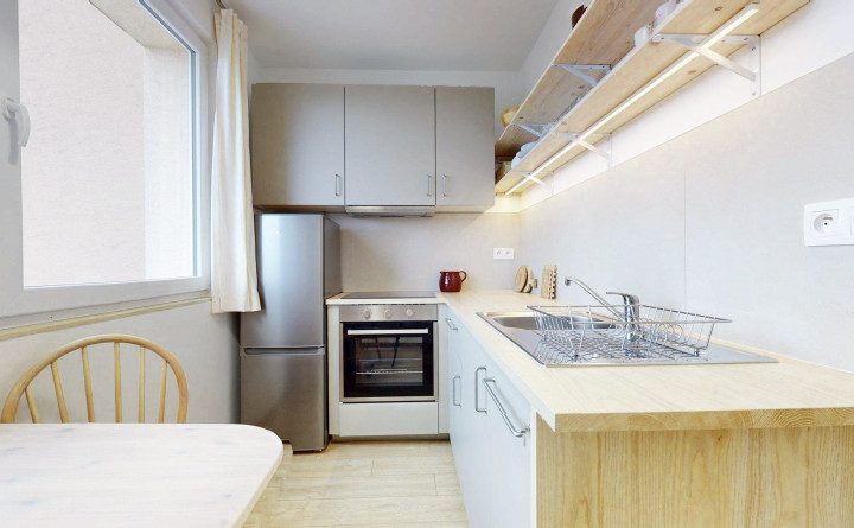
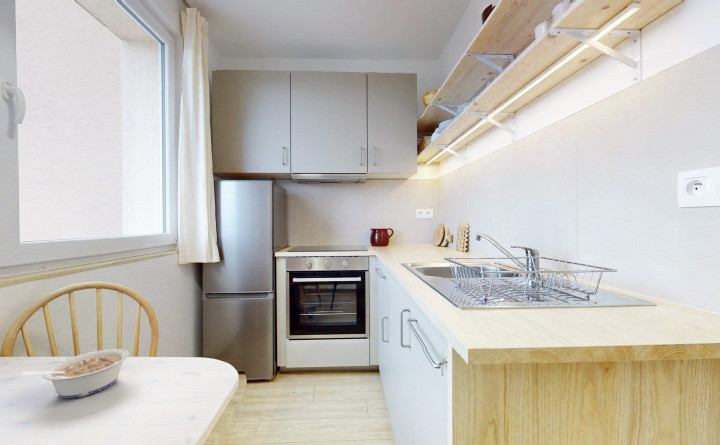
+ legume (86, 373)
